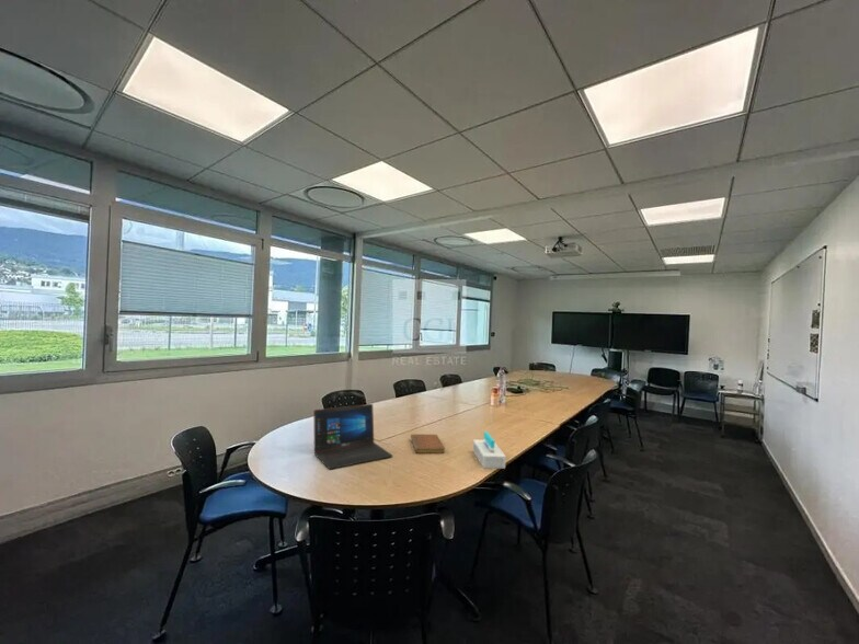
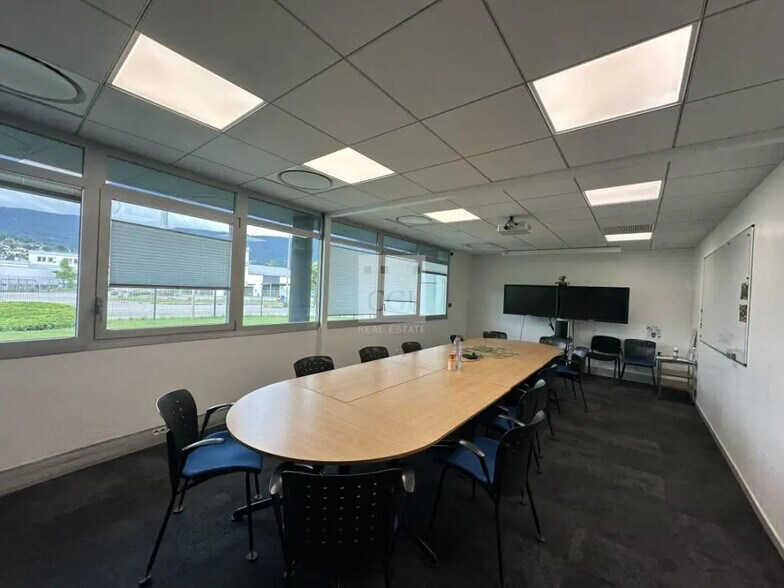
- laptop (353, 433)
- tissue box (488, 447)
- notebook (426, 442)
